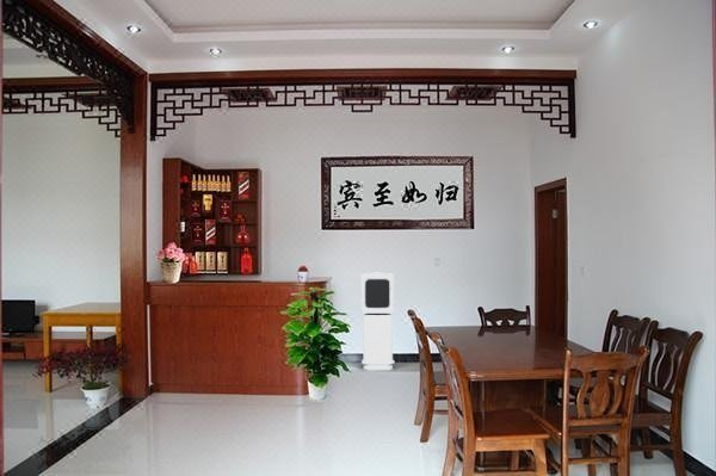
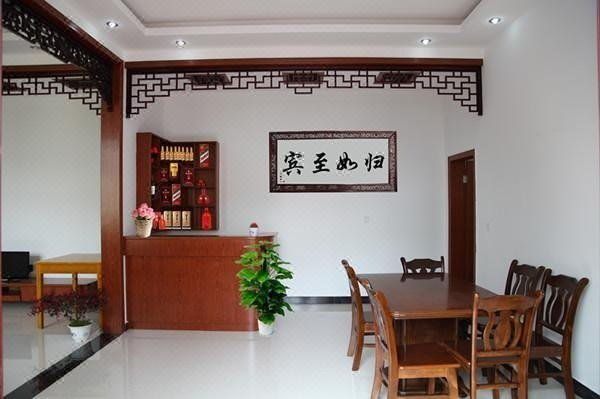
- air purifier (377, 320)
